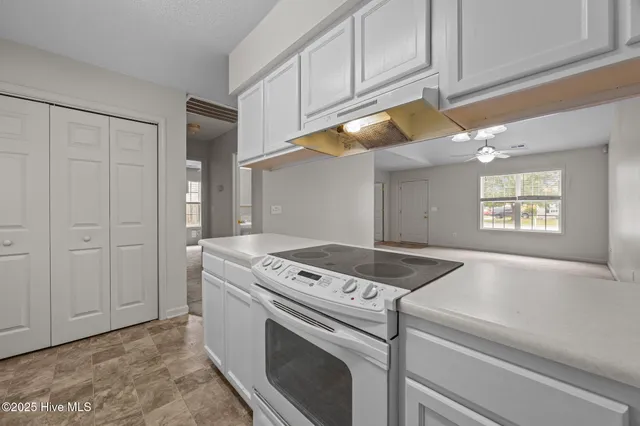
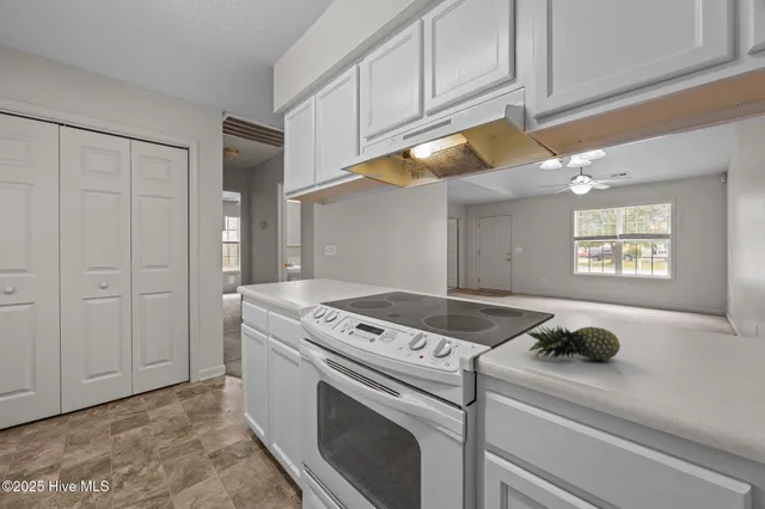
+ fruit (570, 341)
